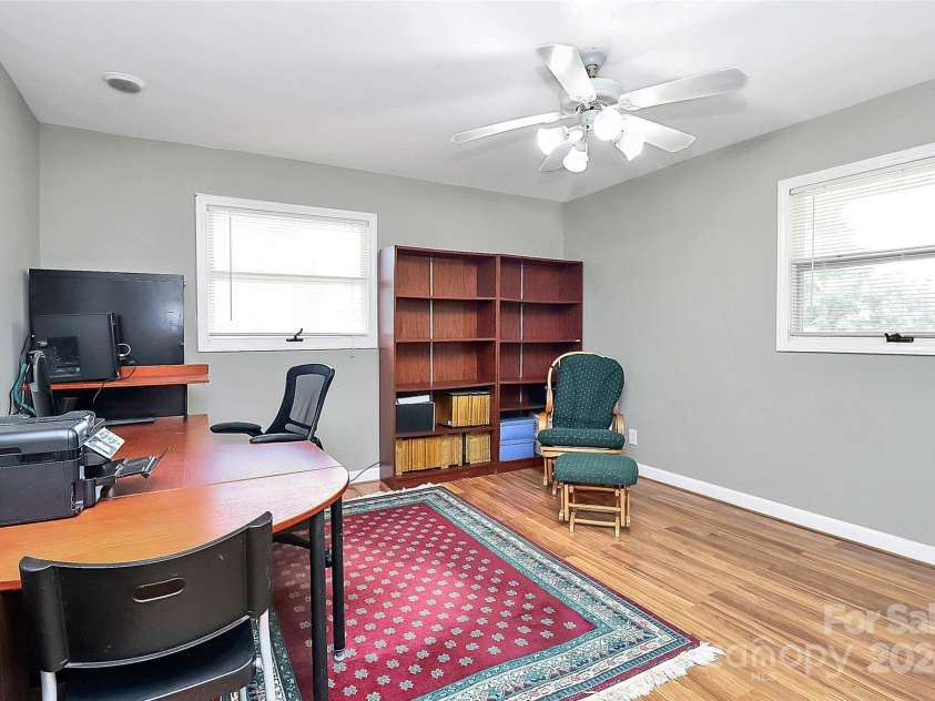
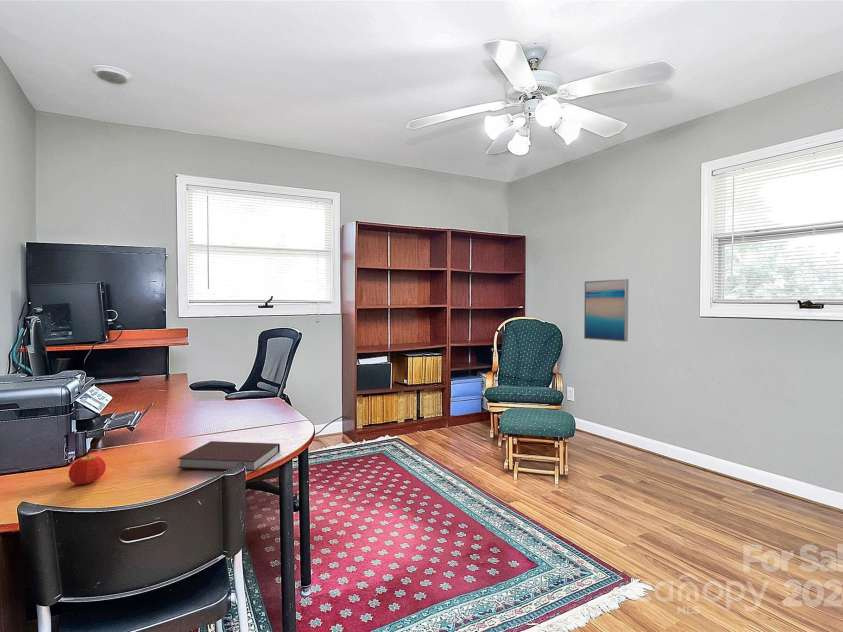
+ notebook (231, 455)
+ wall art (605, 310)
+ fruit (87, 468)
